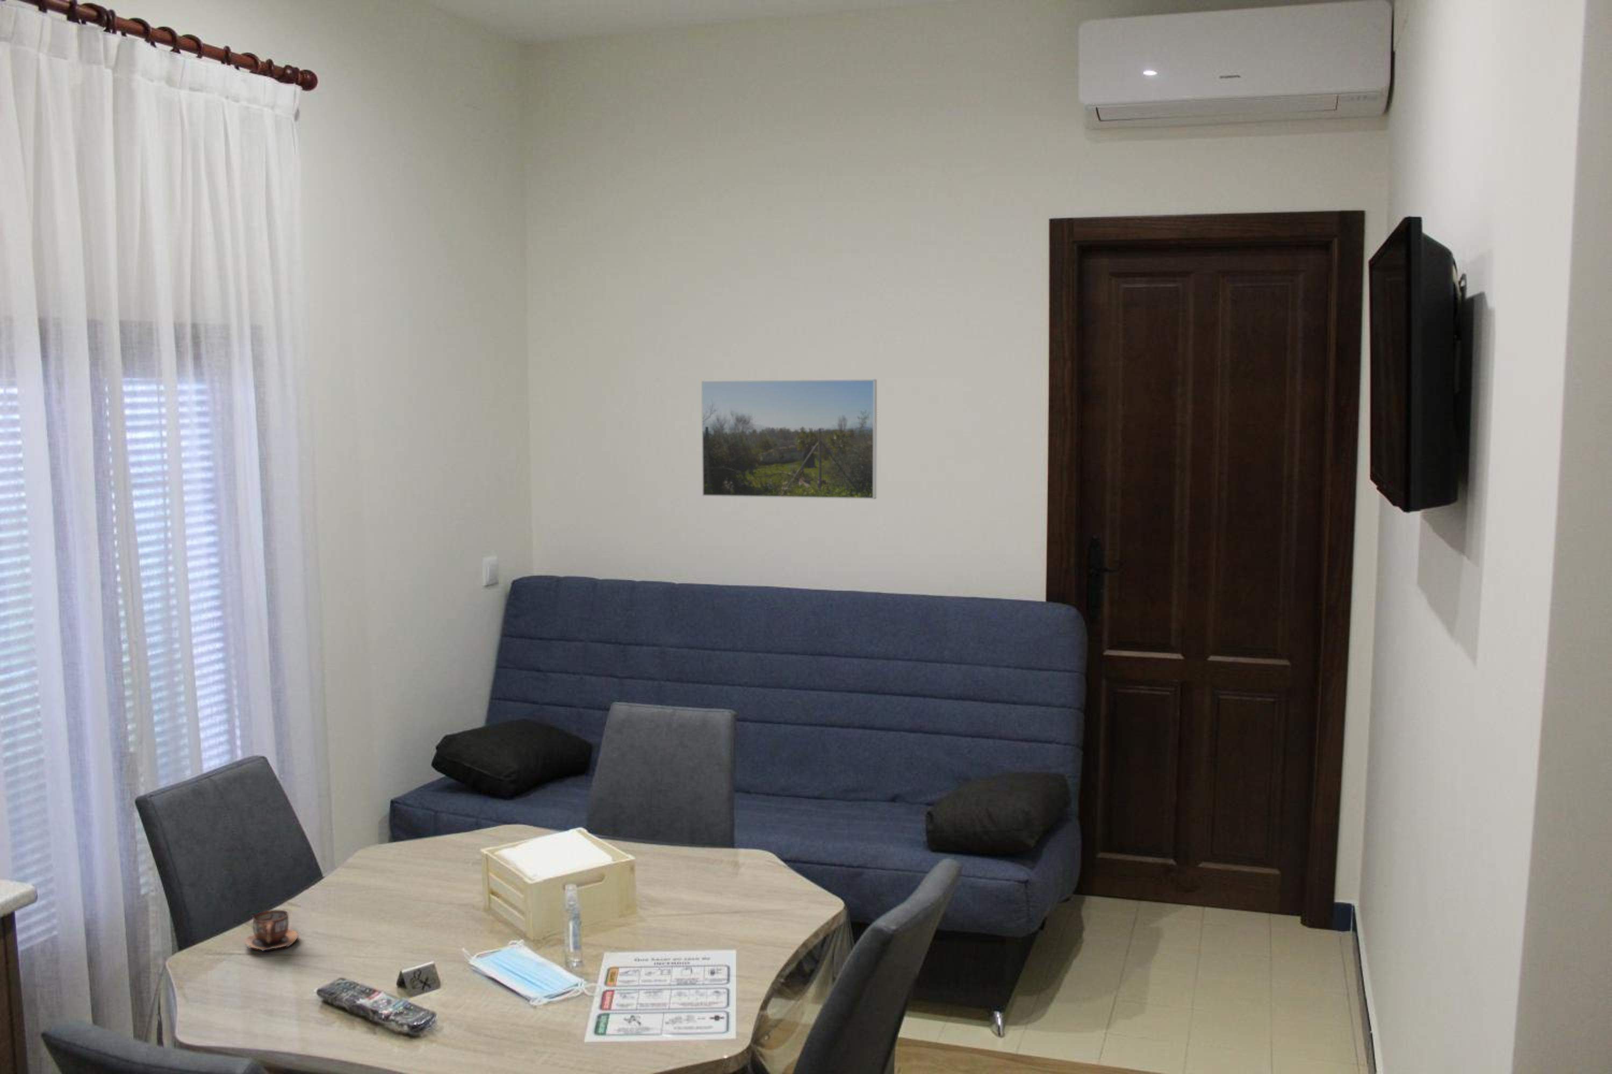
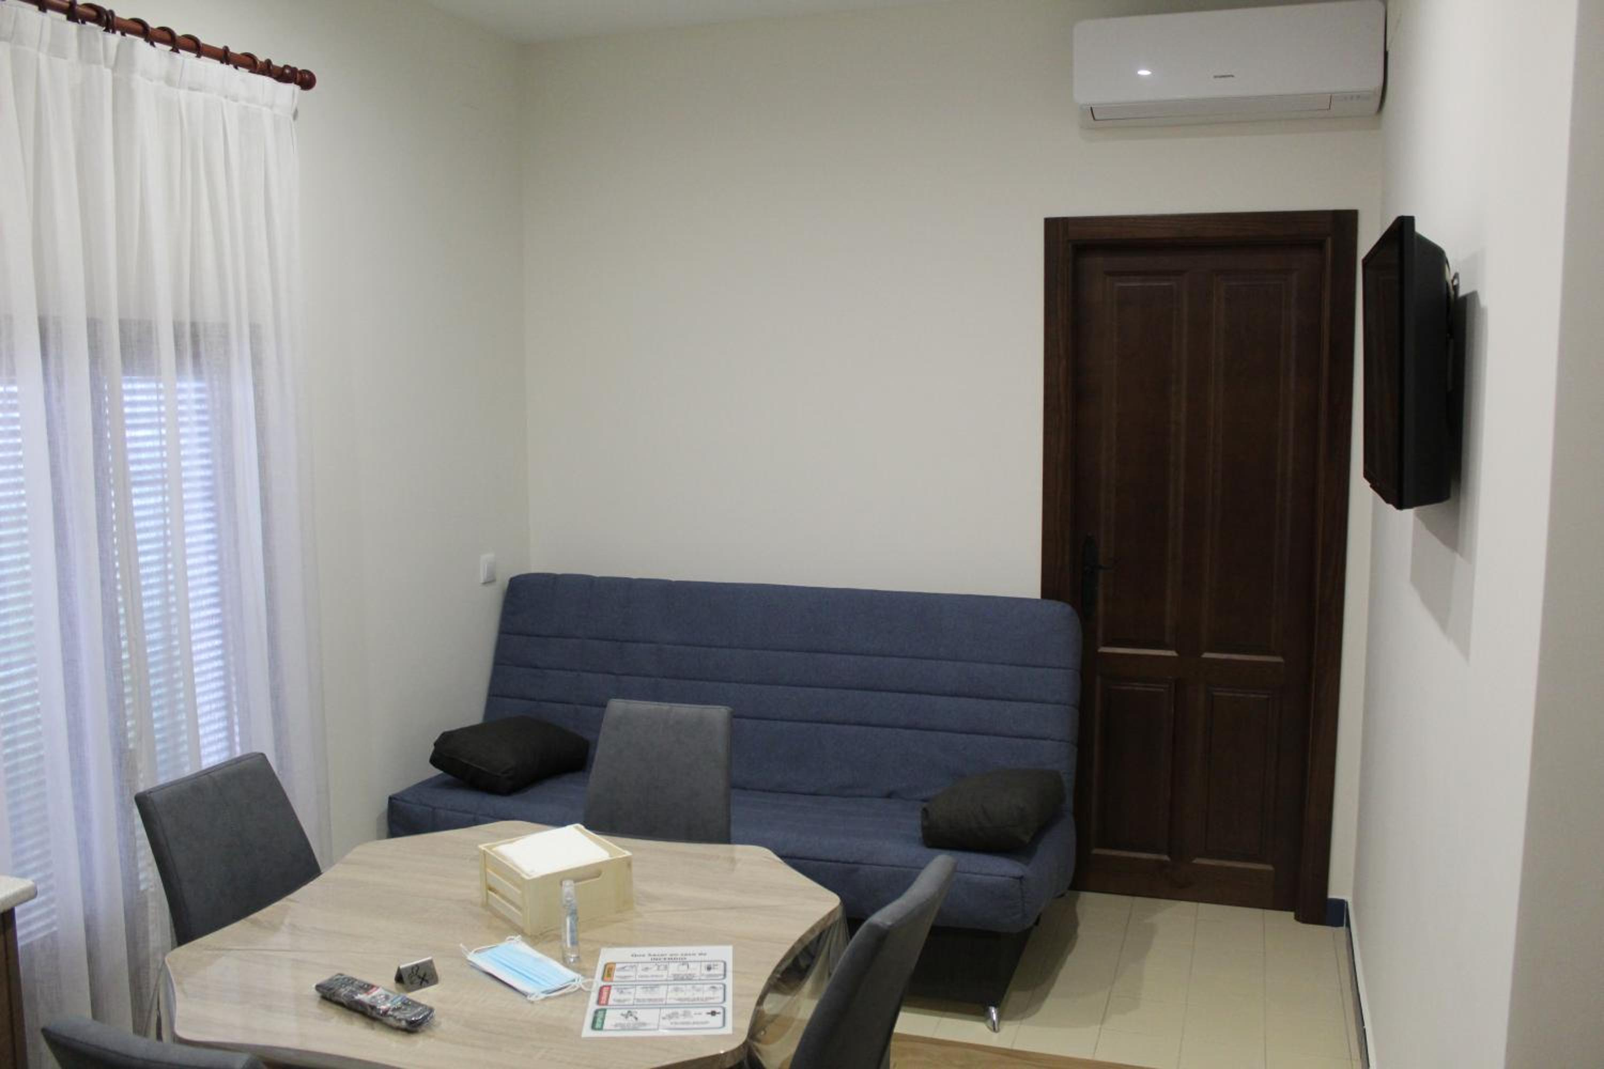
- cup (270, 929)
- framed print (787, 439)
